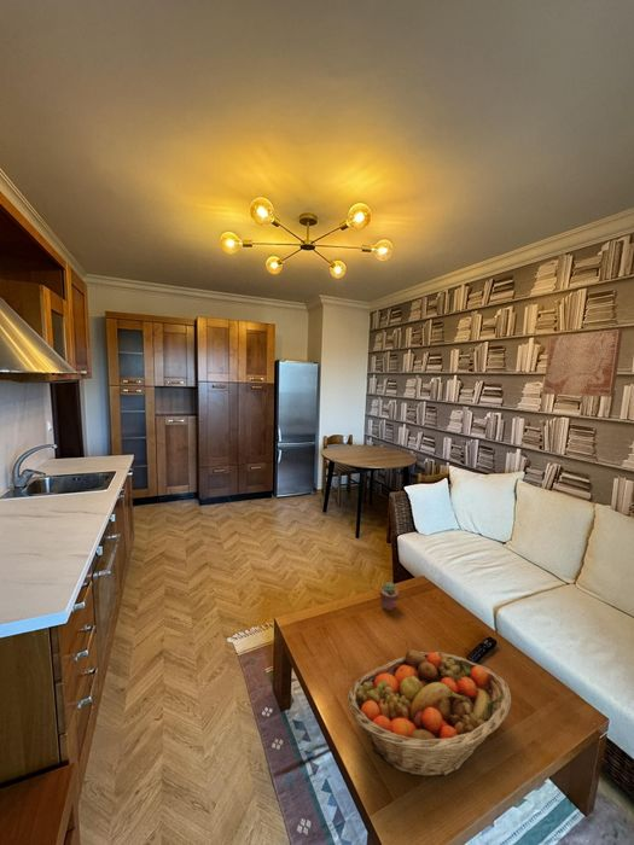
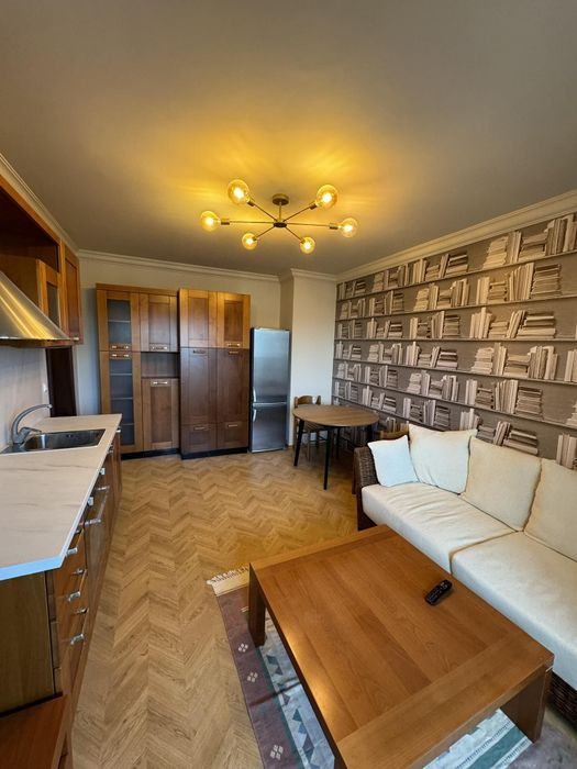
- fruit basket (426, 703)
- potted succulent (389, 595)
- wall art (578, 365)
